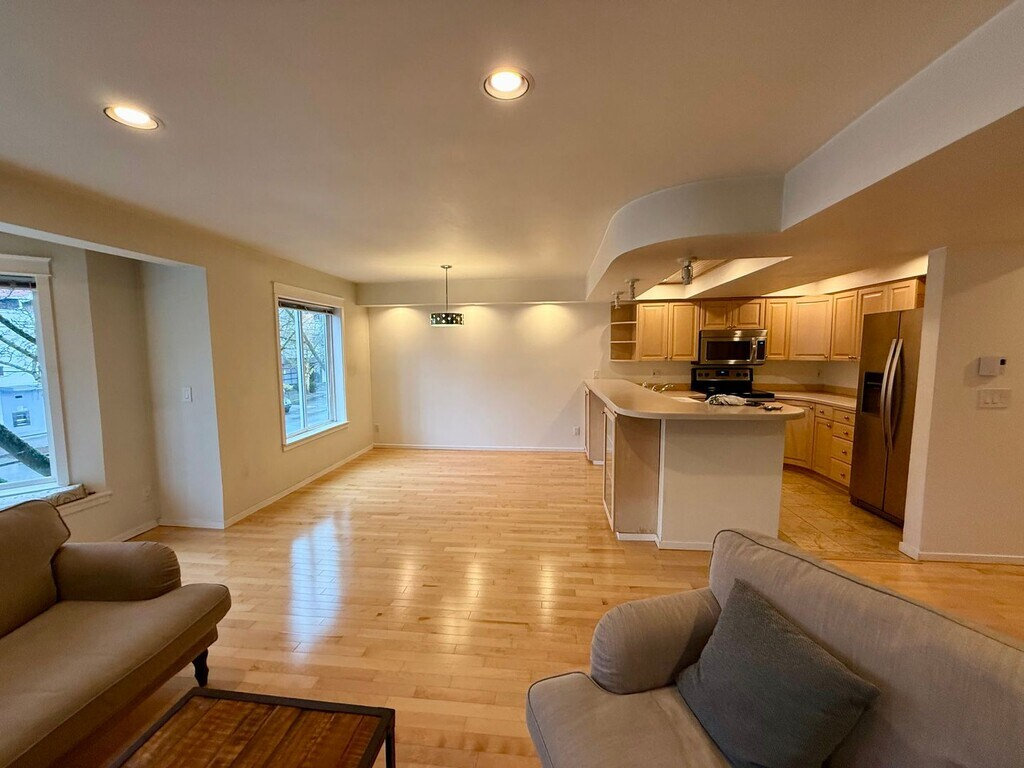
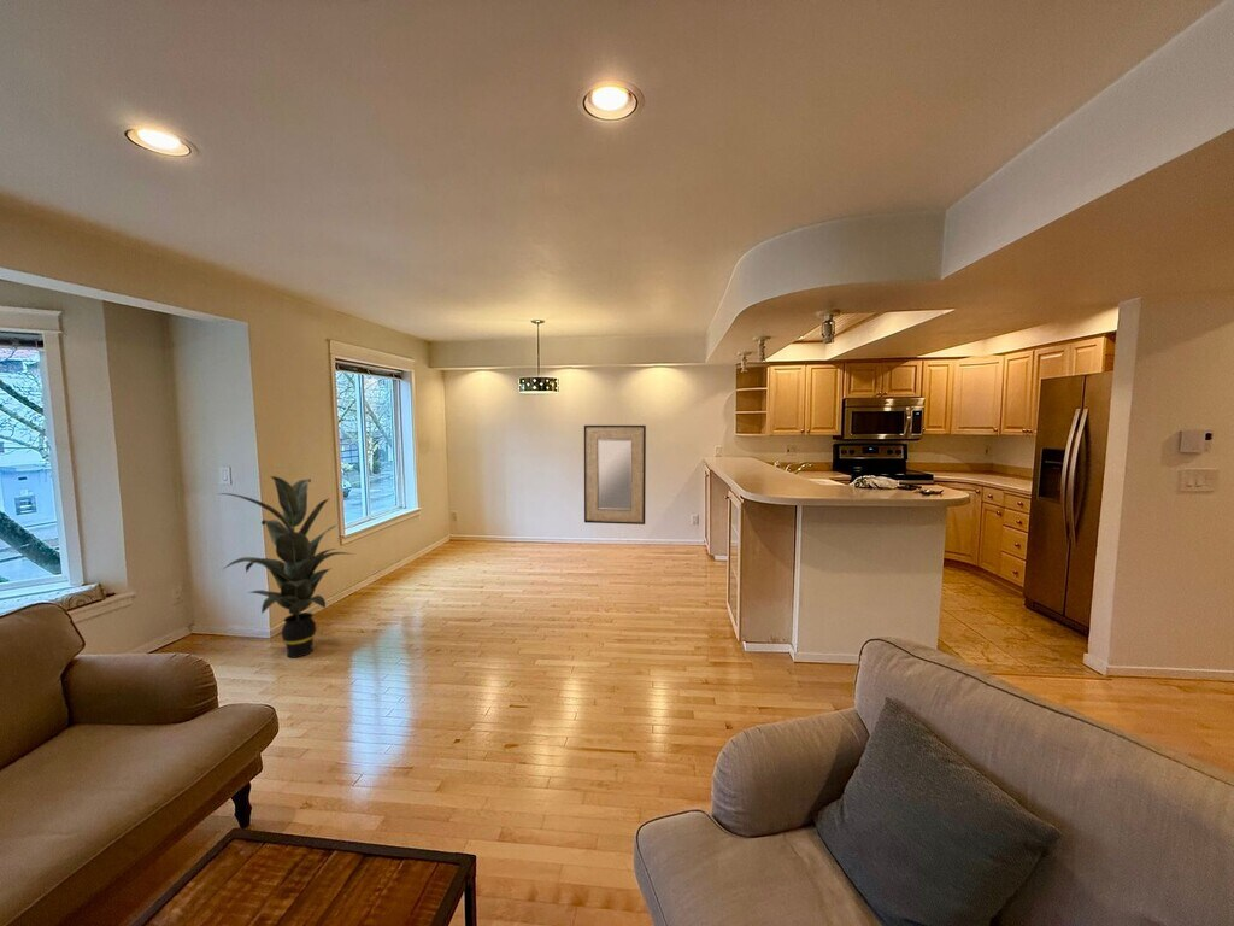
+ indoor plant (286, 565)
+ home mirror (615, 474)
